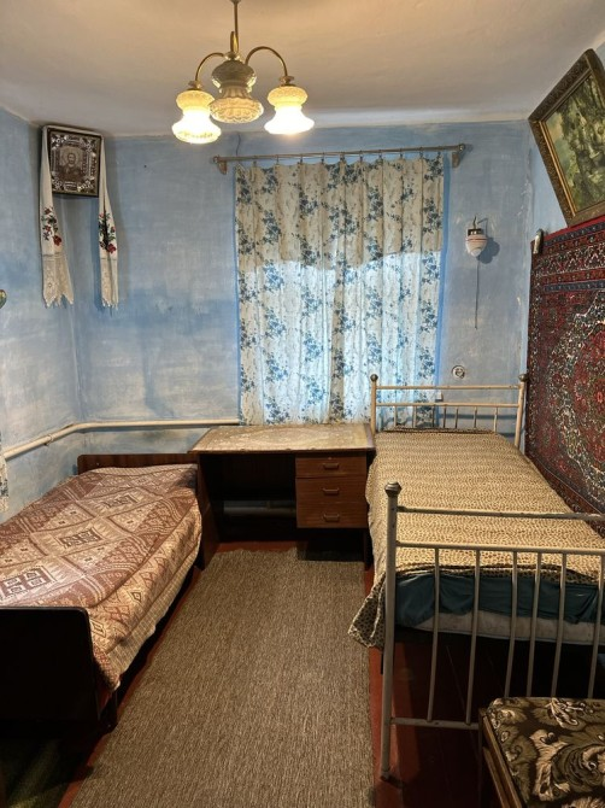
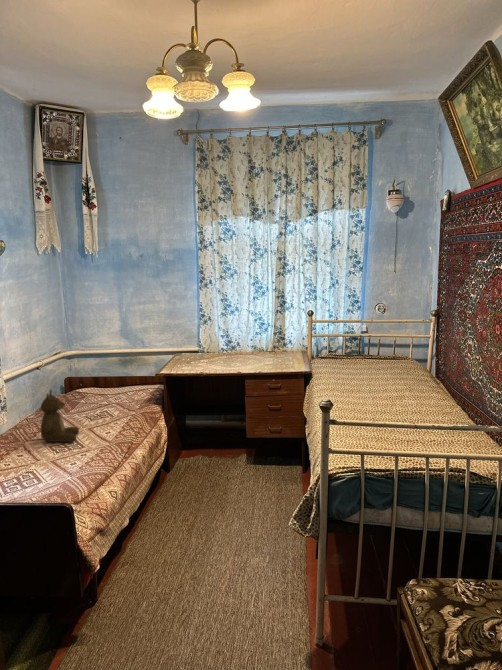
+ teddy bear (58, 415)
